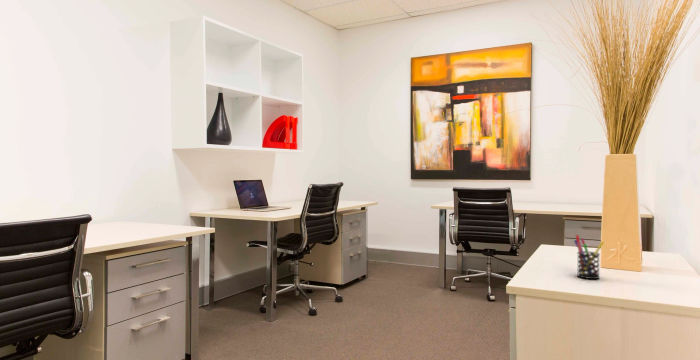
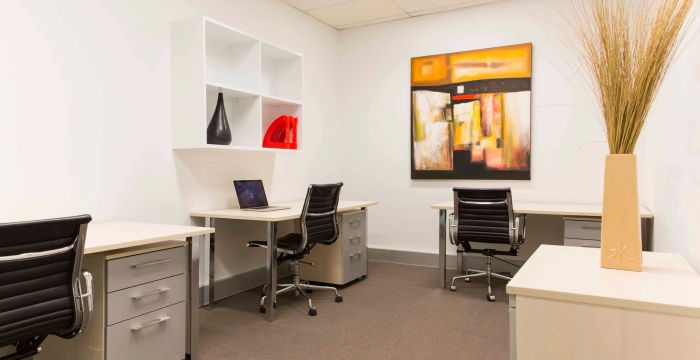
- pen holder (586, 256)
